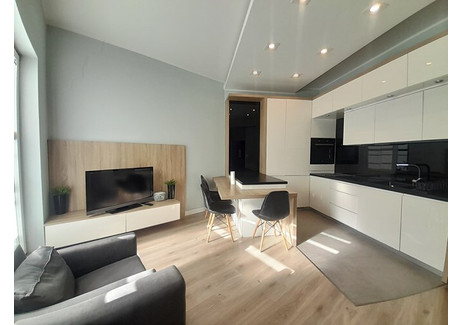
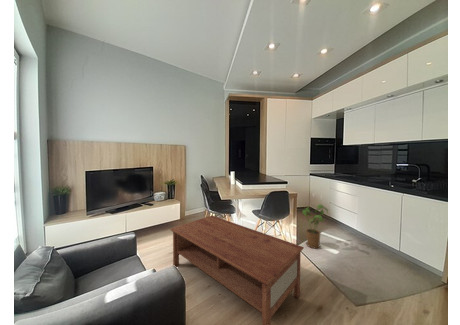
+ coffee table (229, 257)
+ house plant (314, 225)
